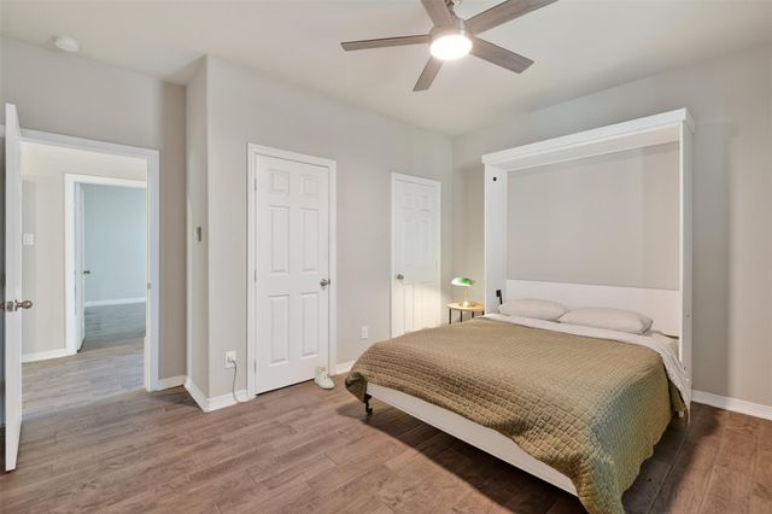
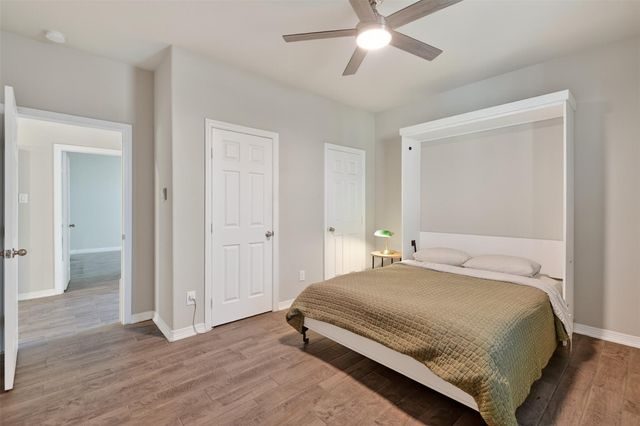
- sneaker (323, 375)
